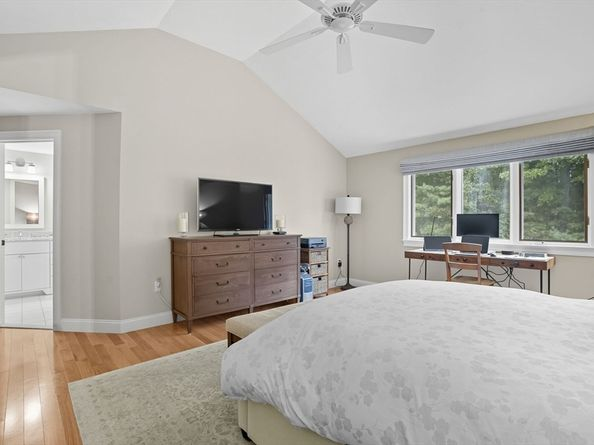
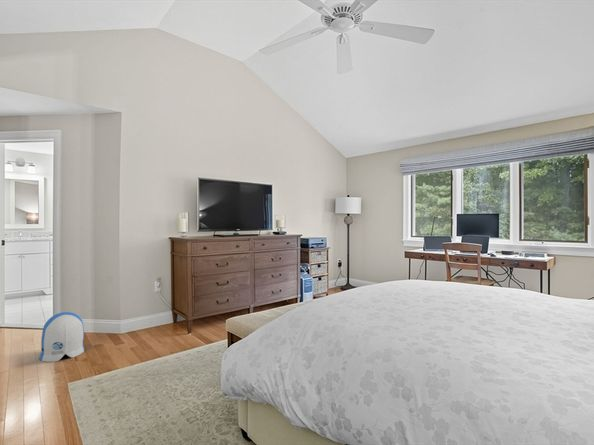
+ sun visor (62, 333)
